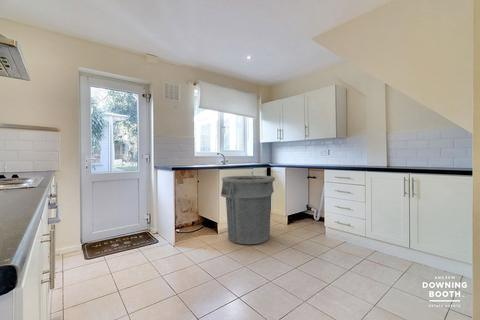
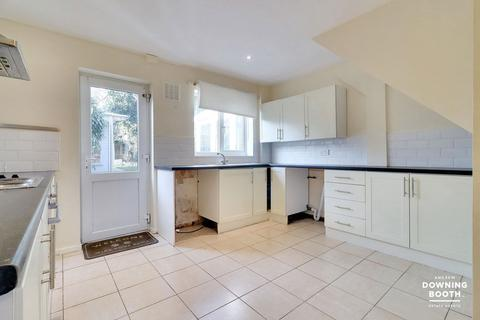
- trash can (248, 207)
